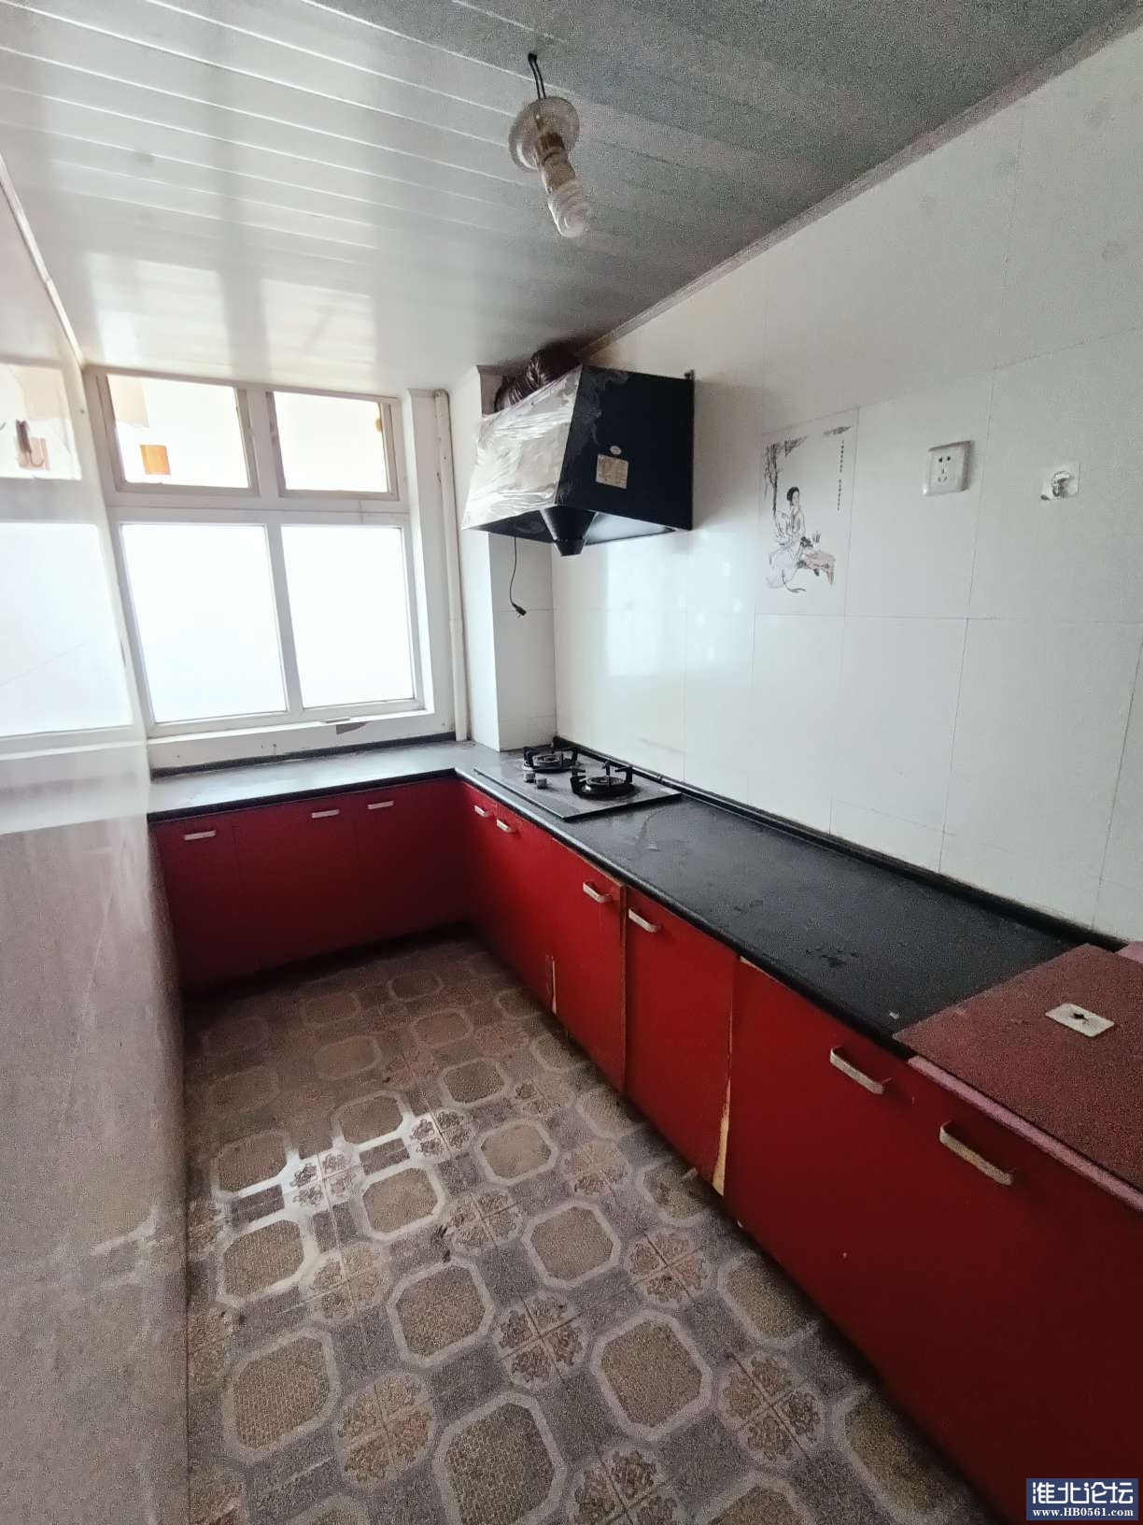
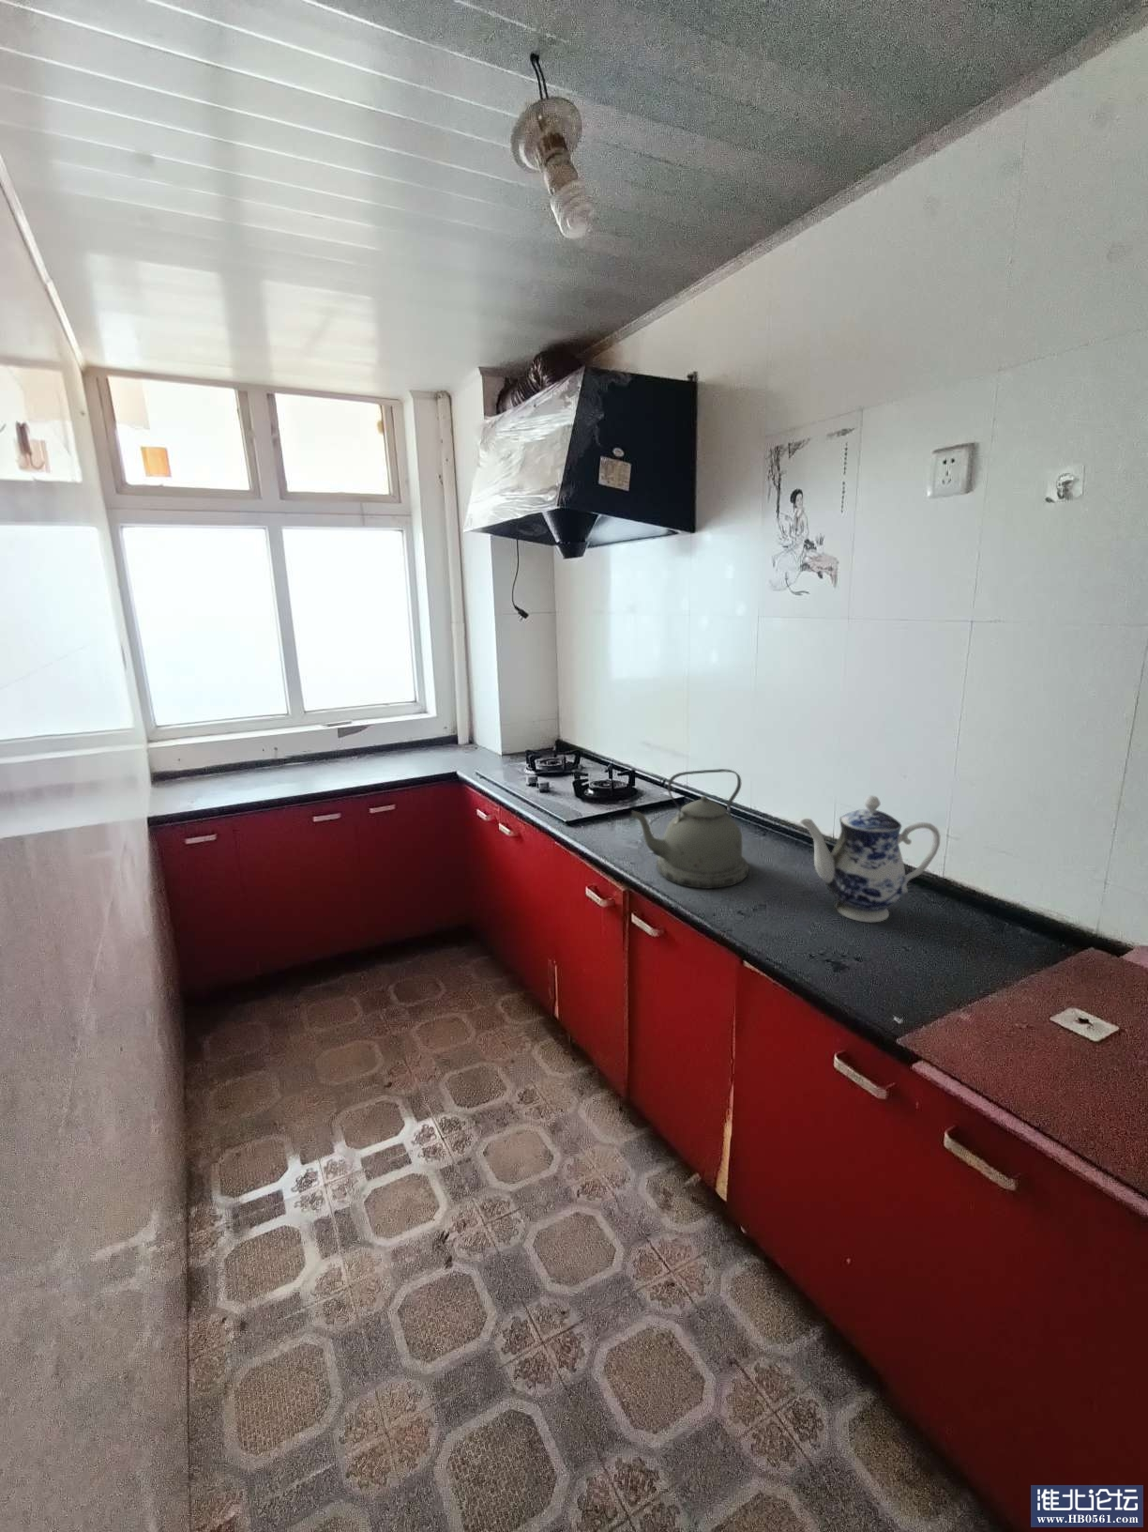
+ kettle (698, 823)
+ teapot (867, 854)
